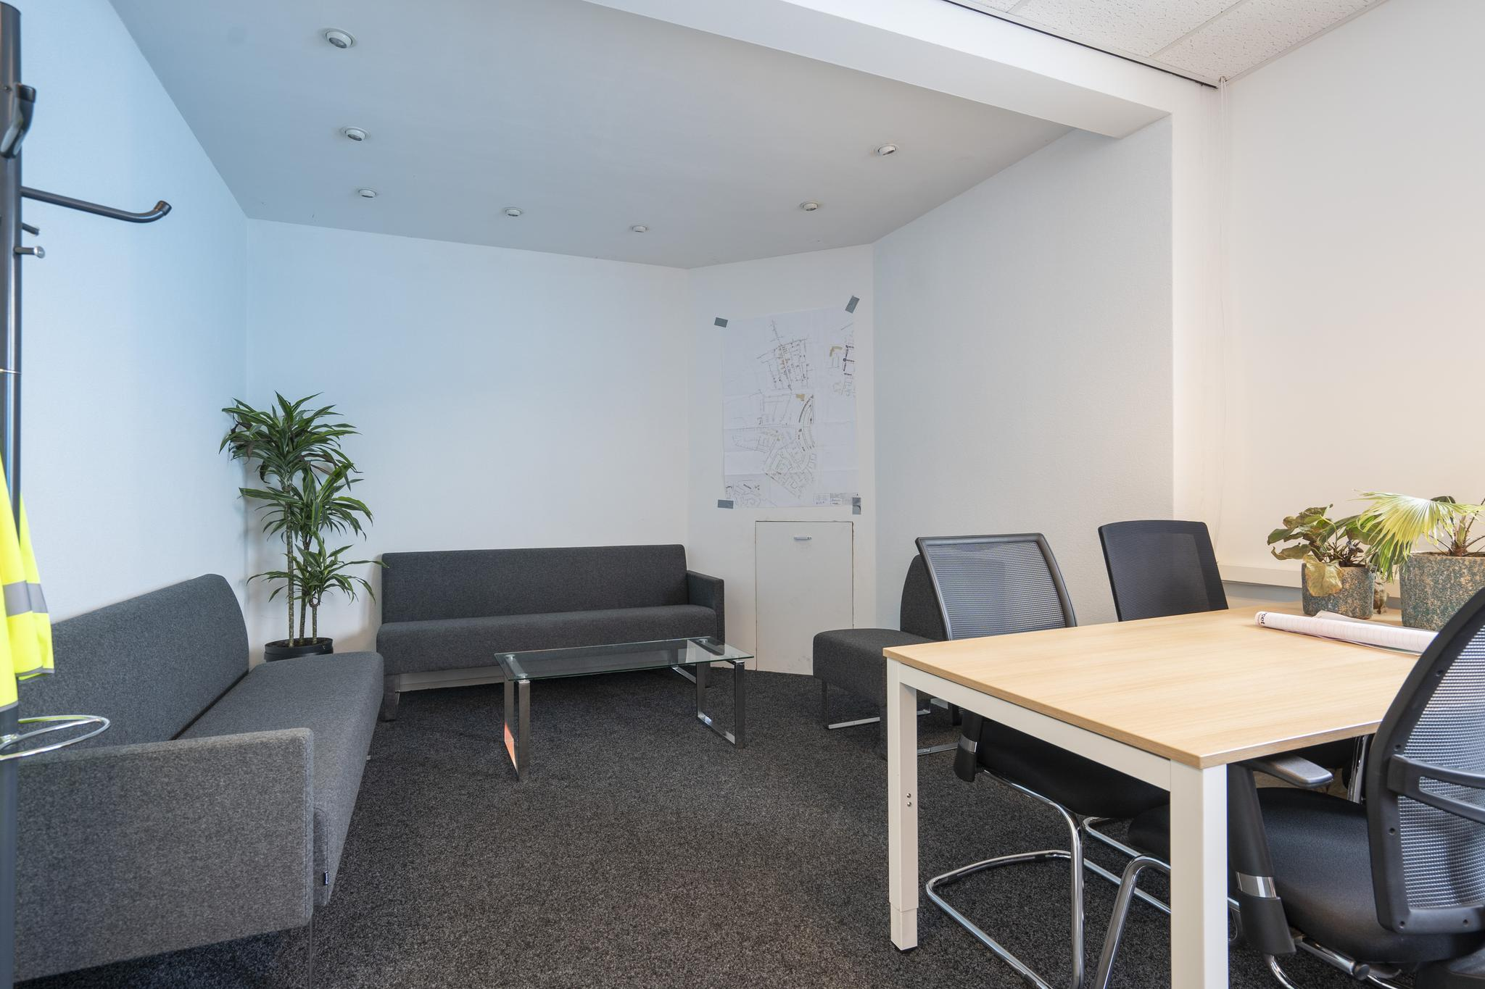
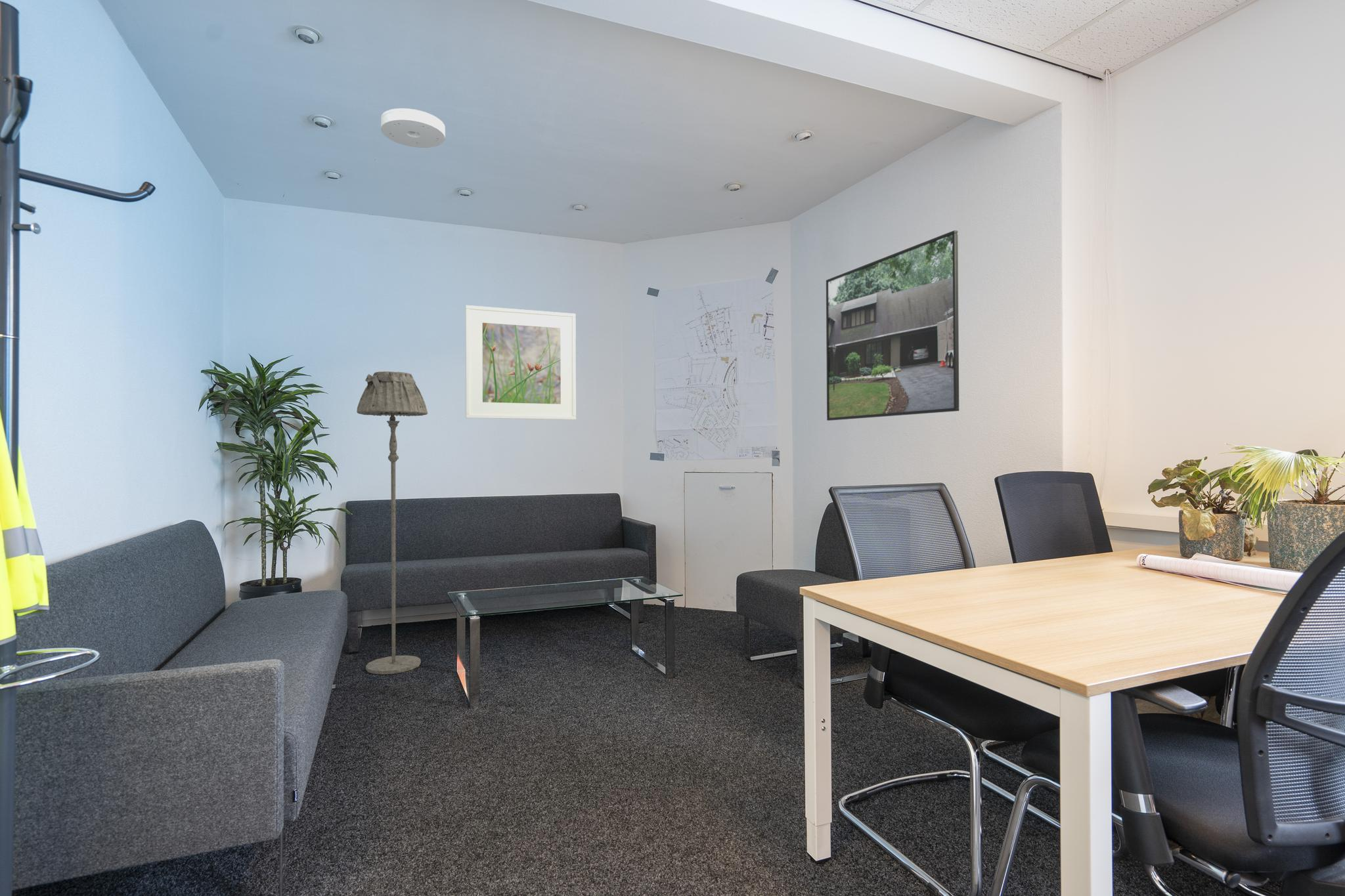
+ floor lamp (393, 519)
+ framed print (884, 337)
+ smoke detector (413, 129)
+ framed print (522, 364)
